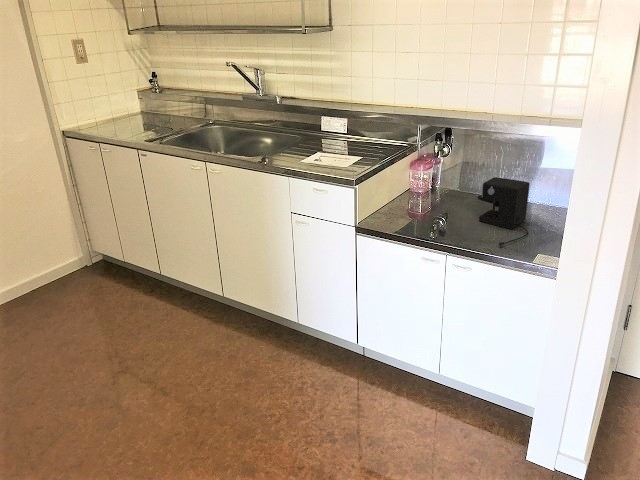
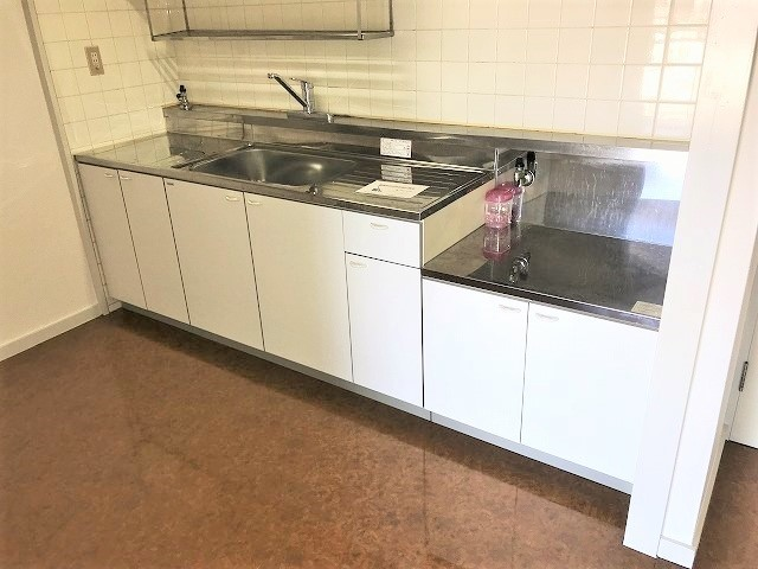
- coffee maker (495, 210)
